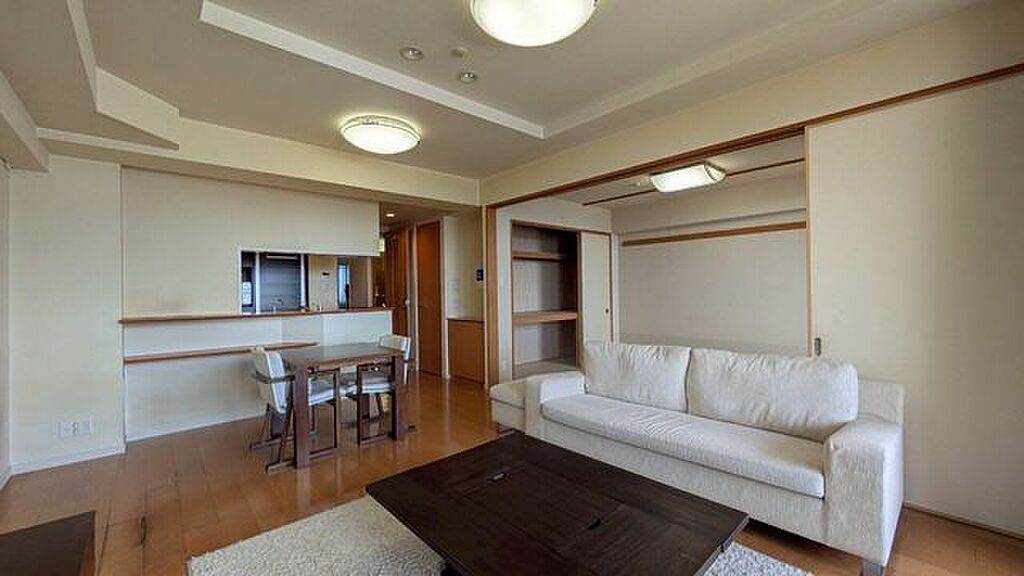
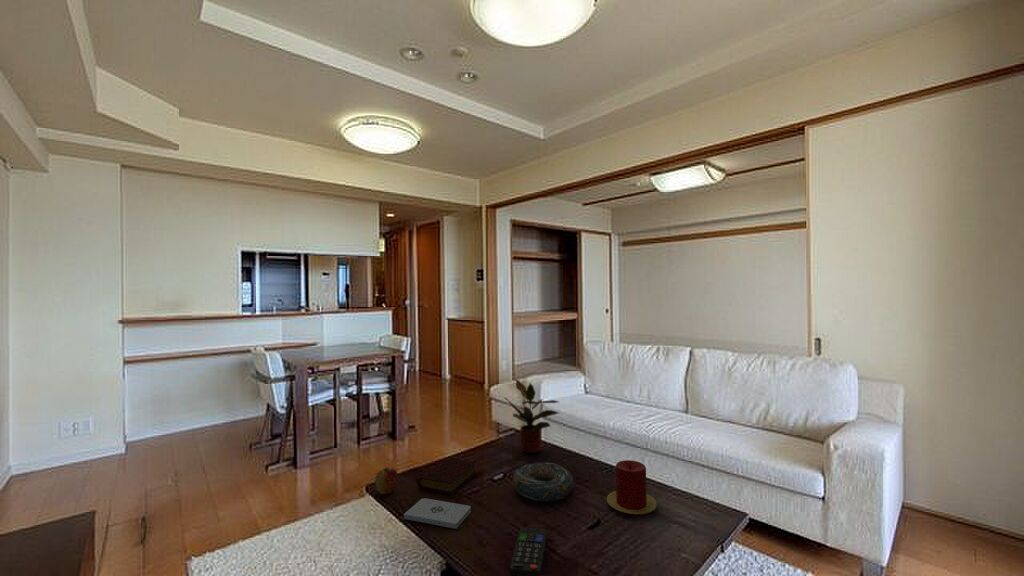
+ candle (631, 485)
+ book (448, 475)
+ notepad (438, 512)
+ potted plant (532, 417)
+ remote control (529, 550)
+ decorative bowl (543, 480)
+ apple (386, 480)
